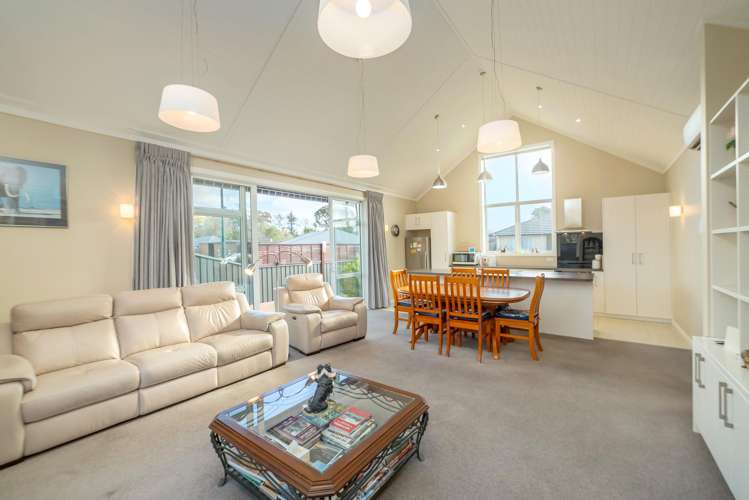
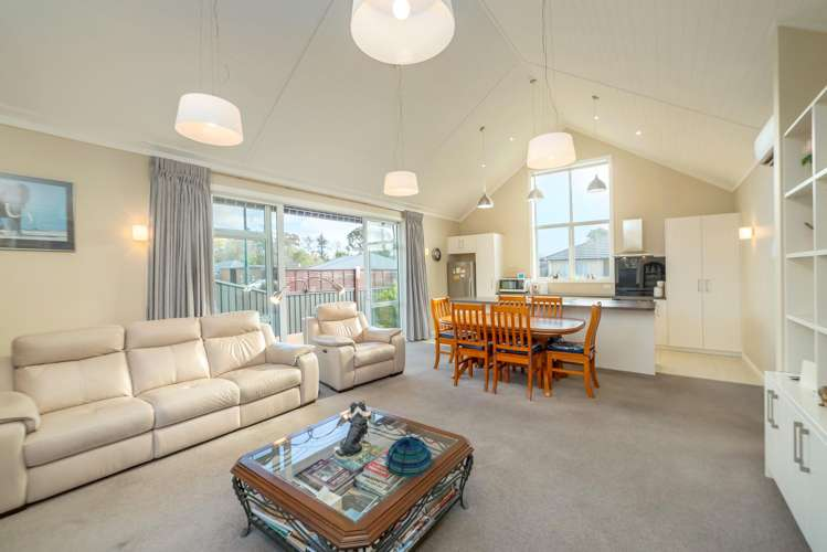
+ decorative bowl (409, 450)
